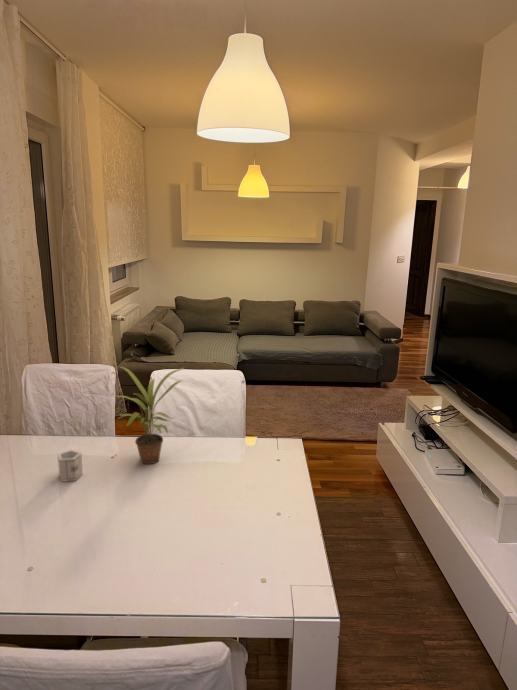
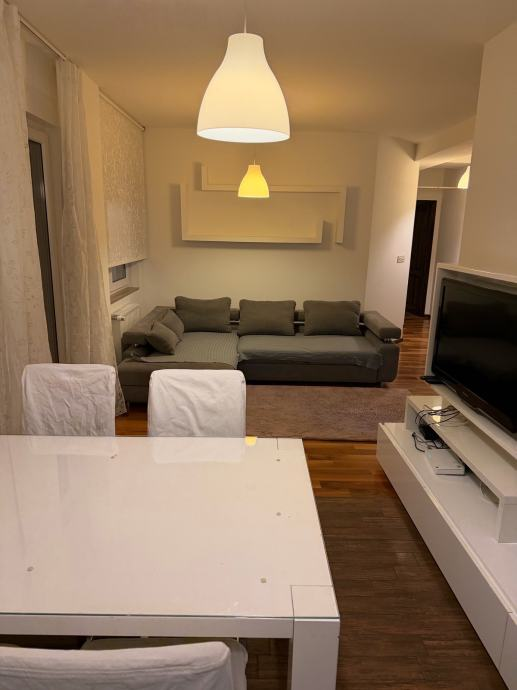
- cup (68, 464)
- potted plant (152, 415)
